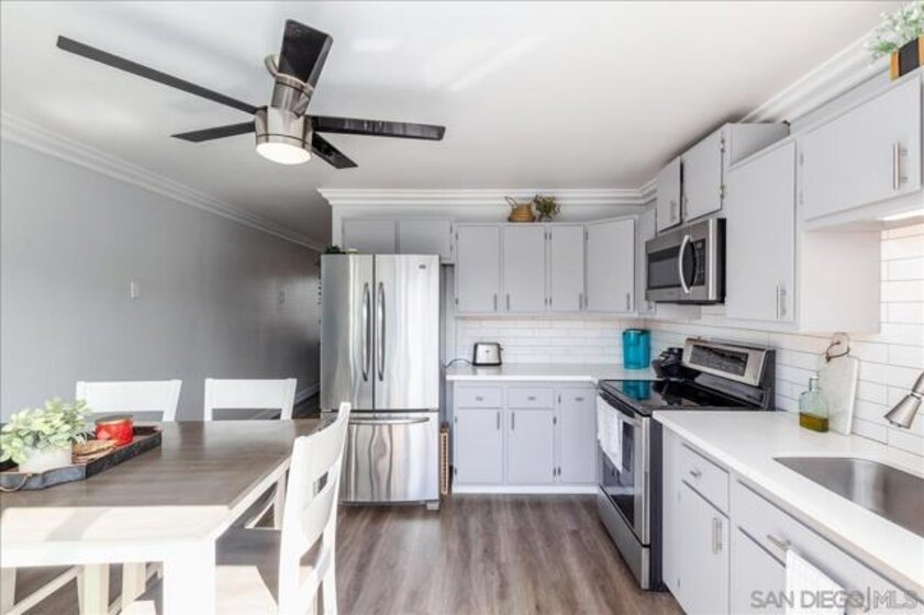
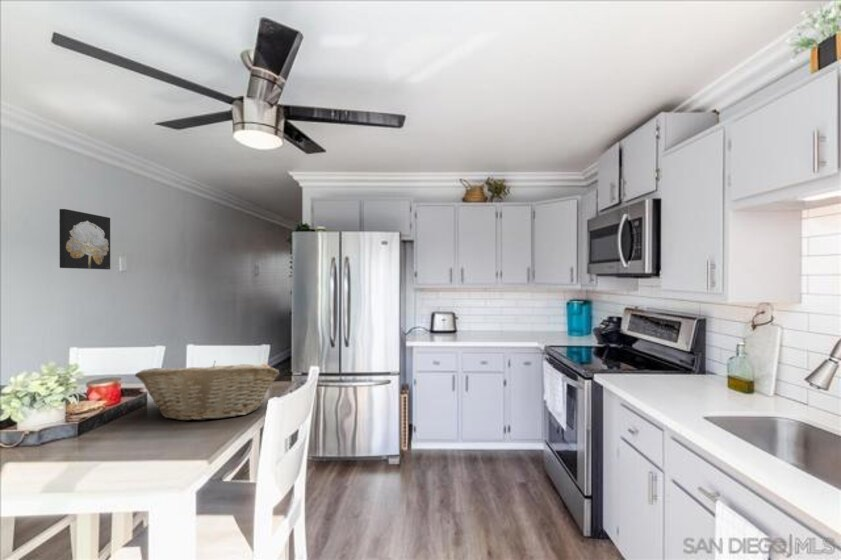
+ fruit basket (211, 384)
+ wall art (86, 241)
